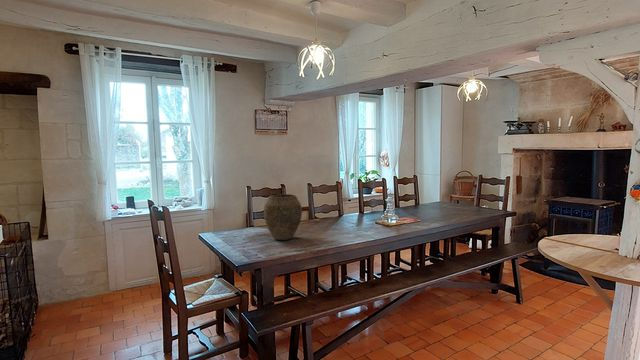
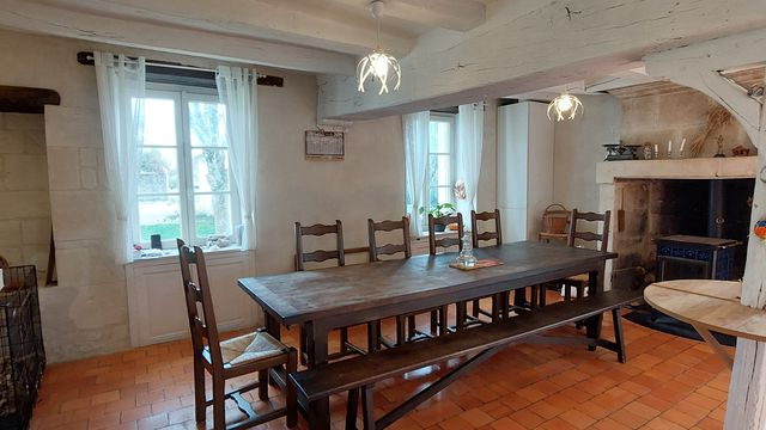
- vase (283, 216)
